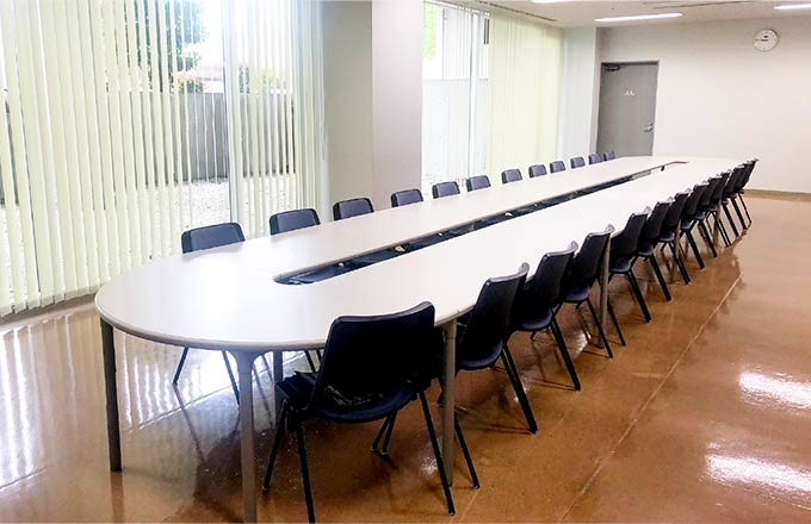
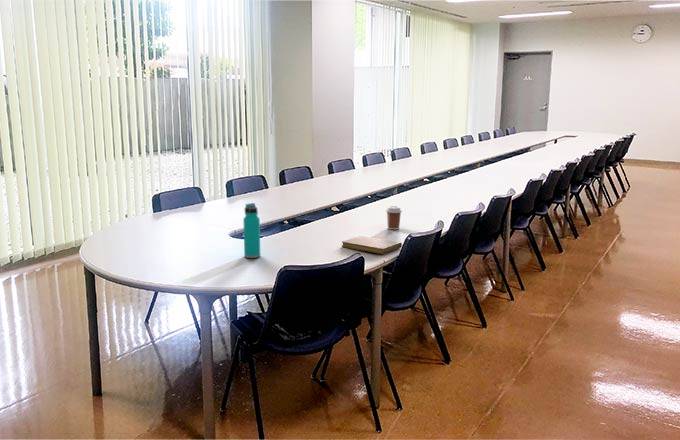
+ notebook (371, 244)
+ water bottle (251, 230)
+ coffee cup (393, 217)
